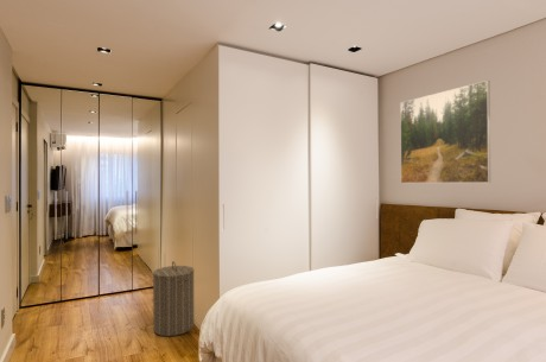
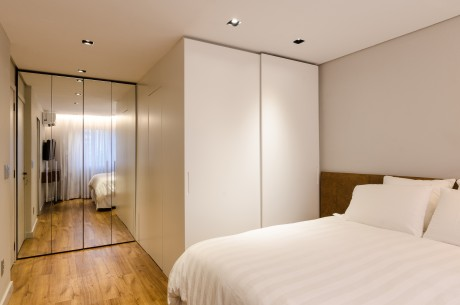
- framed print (439, 138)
- laundry hamper (173, 294)
